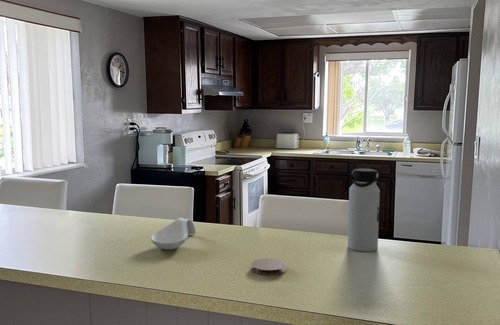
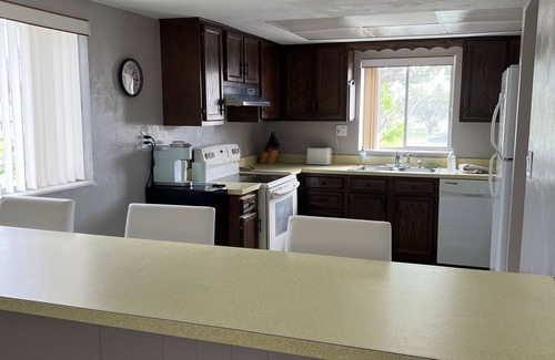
- water bottle (363, 208)
- spoon rest (176, 232)
- coaster (268, 266)
